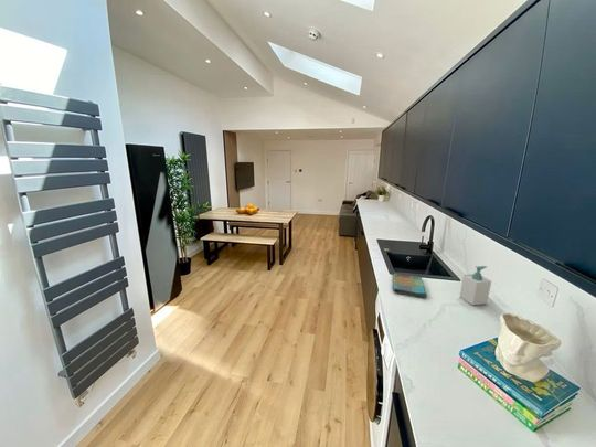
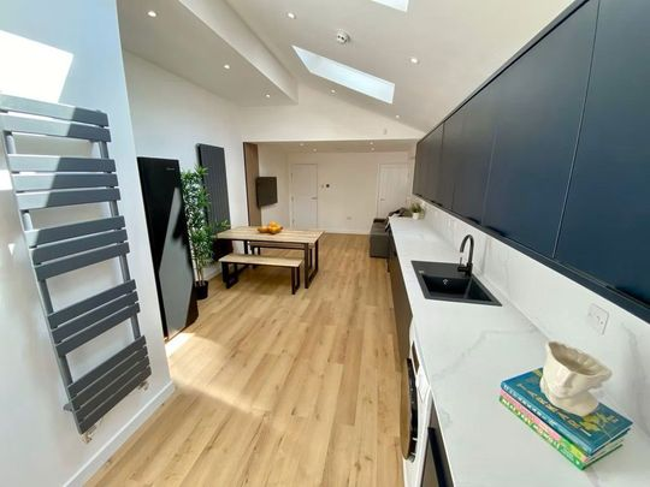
- soap bottle (476, 284)
- dish towel (407, 284)
